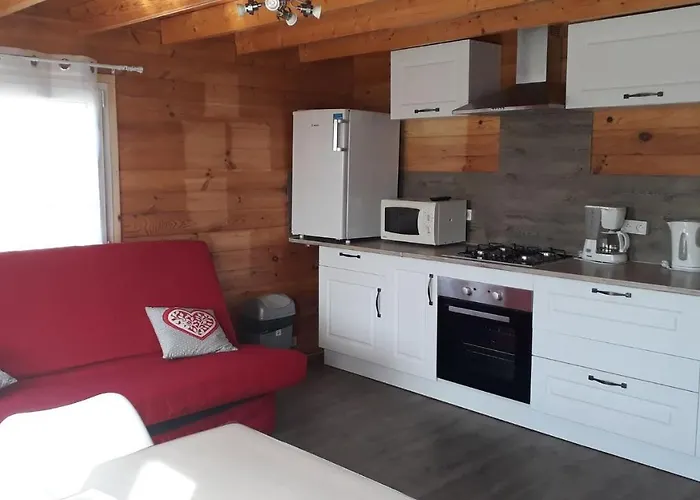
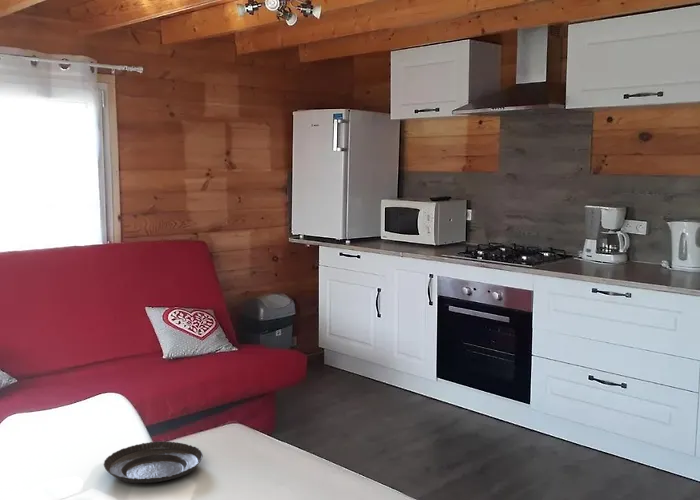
+ tart tin (154, 464)
